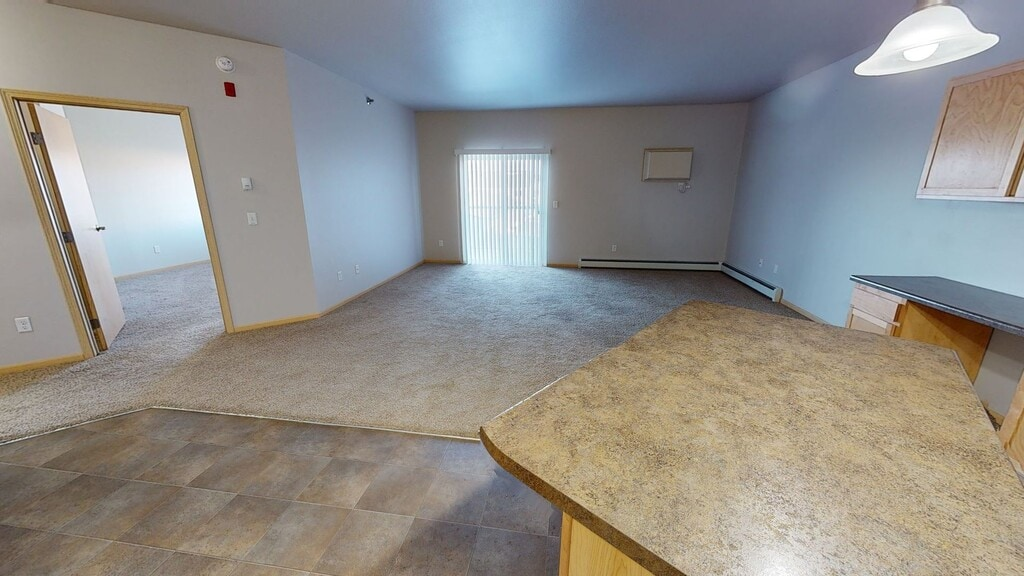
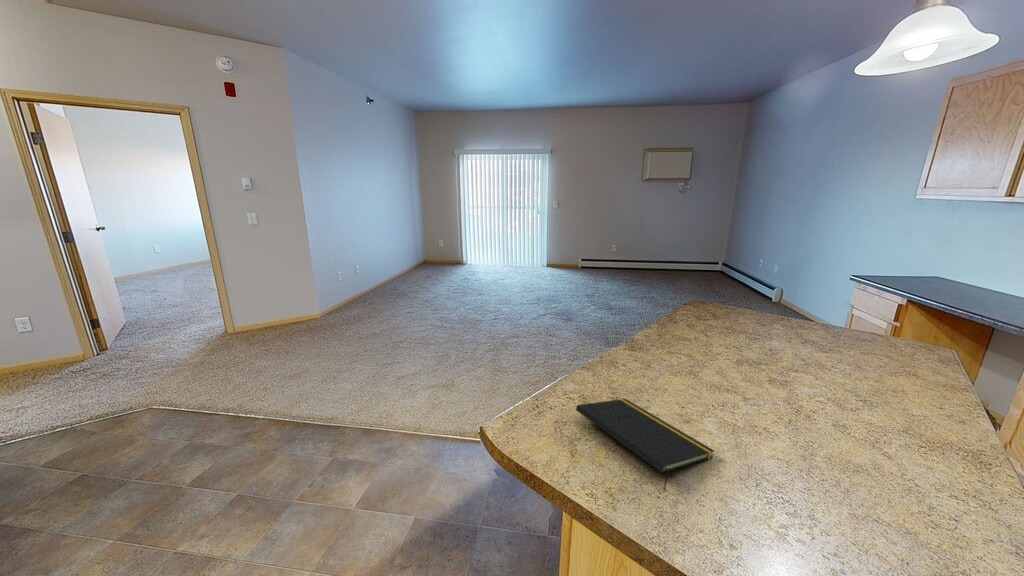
+ notepad (640, 429)
